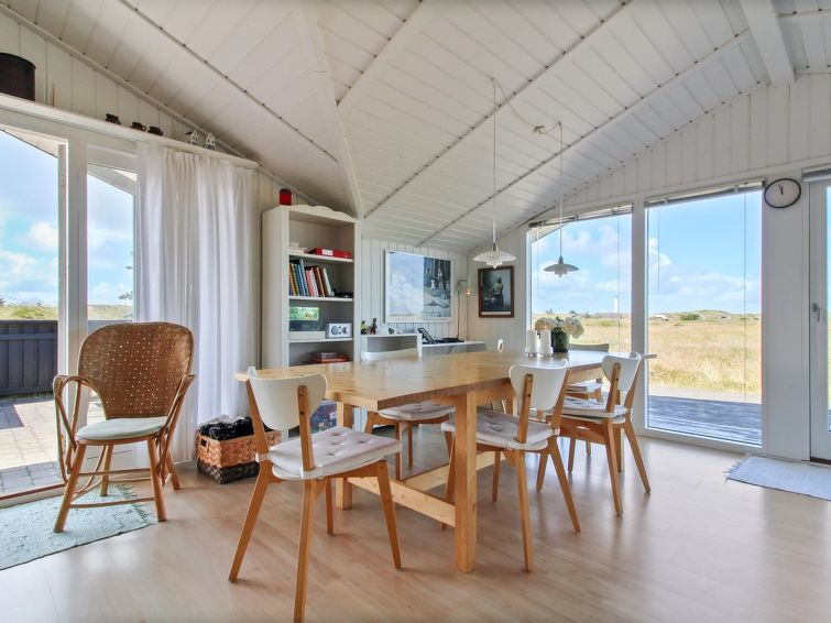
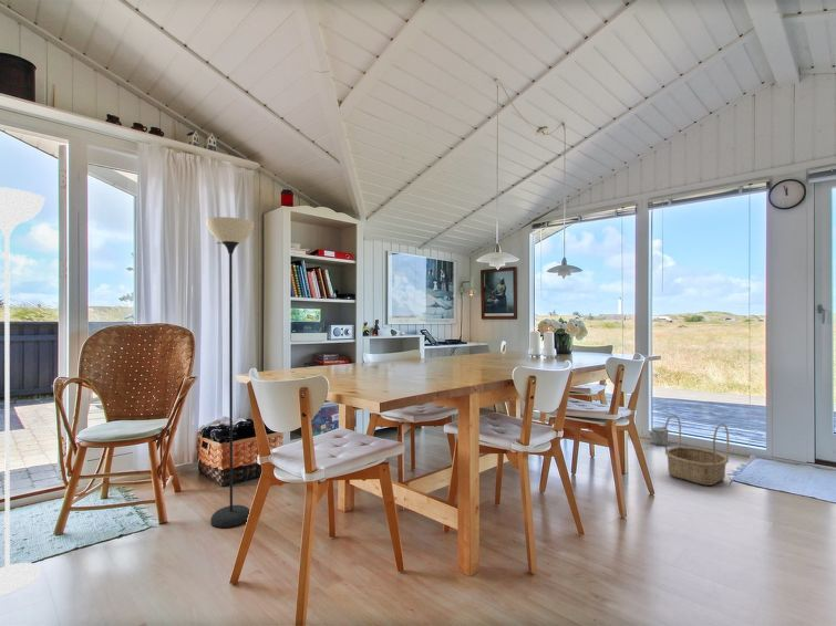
+ floor lamp (229, 377)
+ watering can (658, 436)
+ basket (695, 448)
